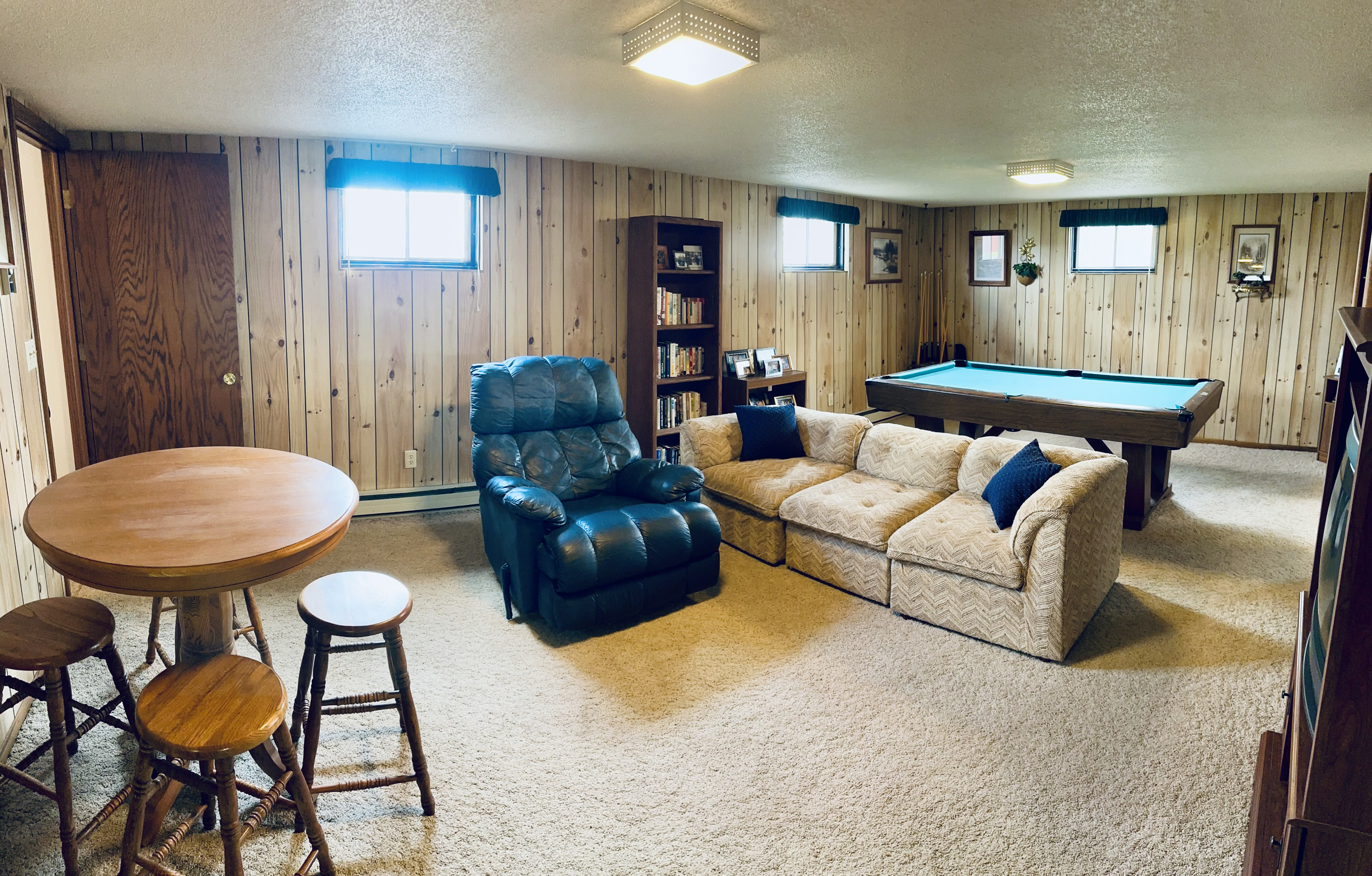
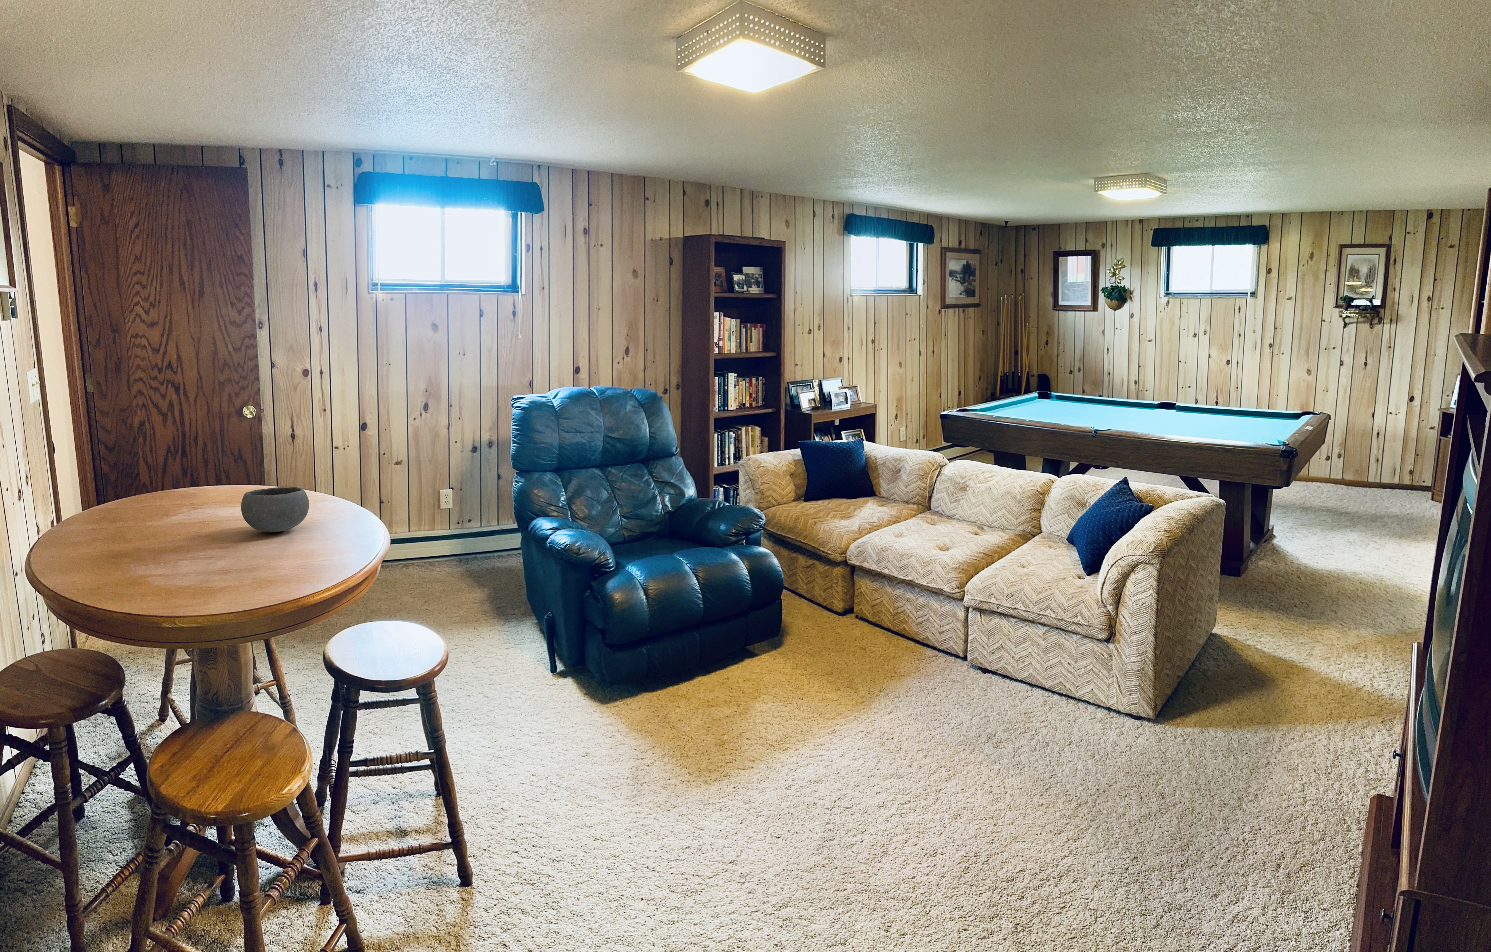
+ bowl (276, 511)
